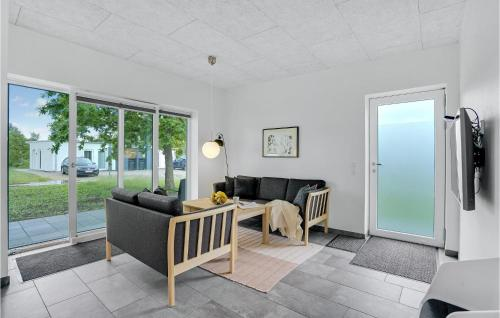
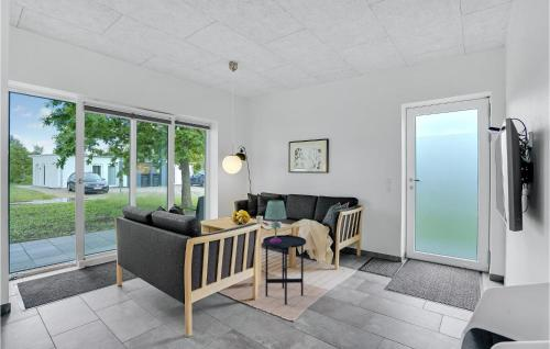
+ side table (284, 268)
+ table lamp (275, 221)
